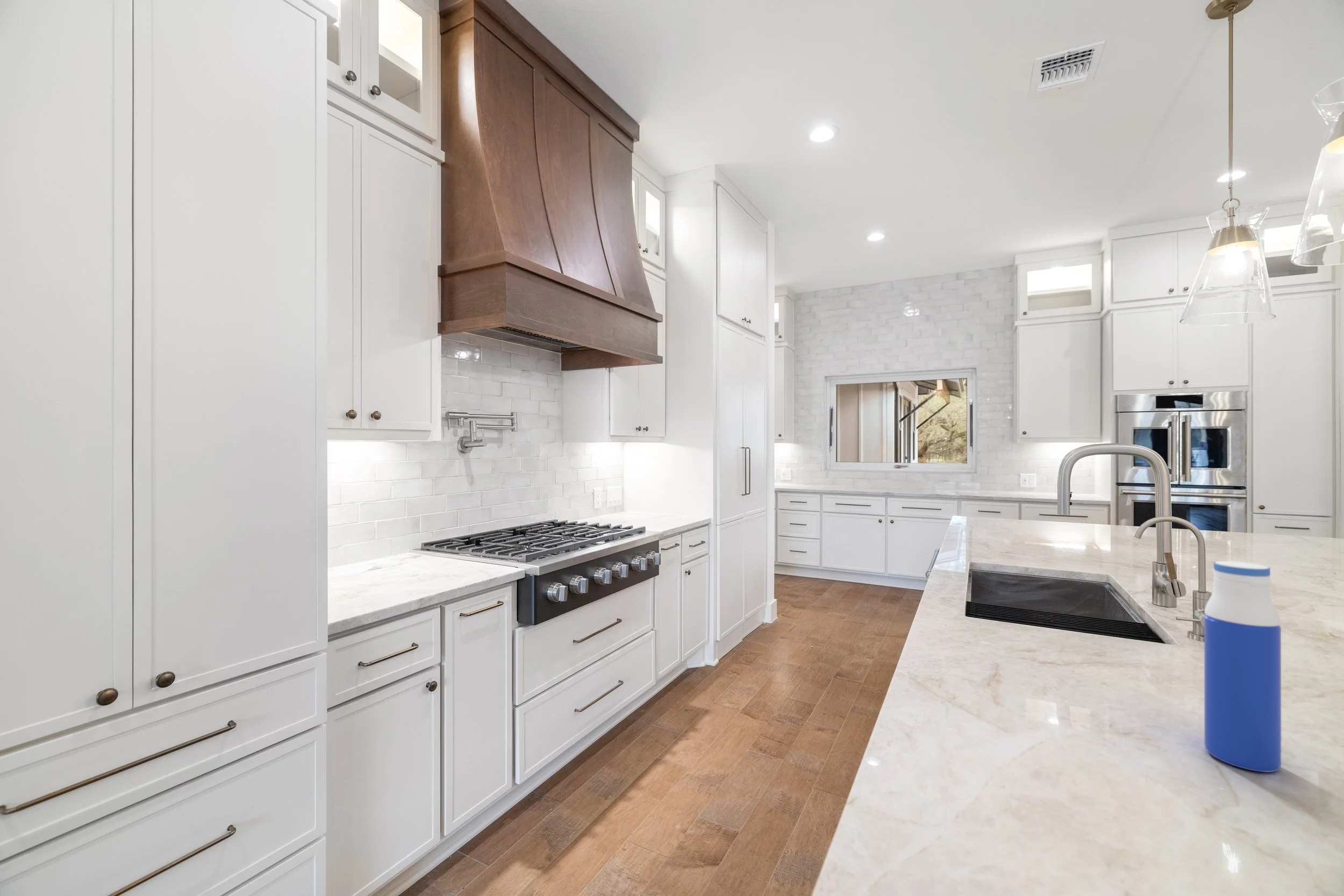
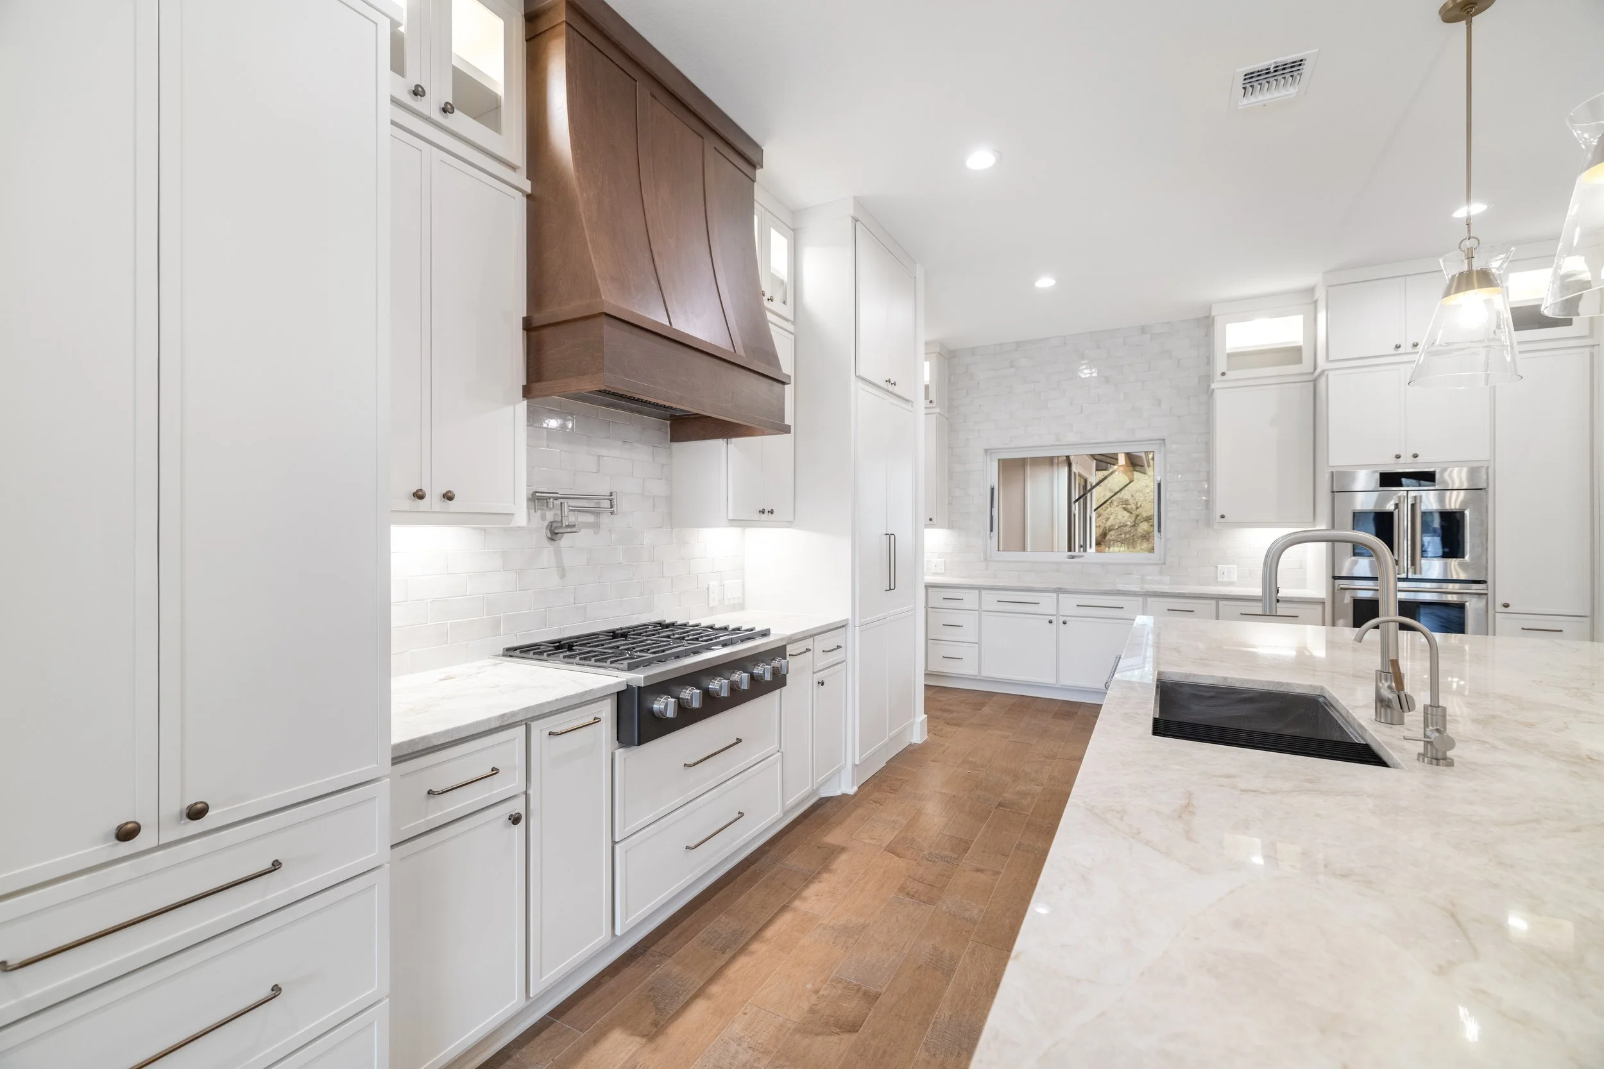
- water bottle (1241, 661)
